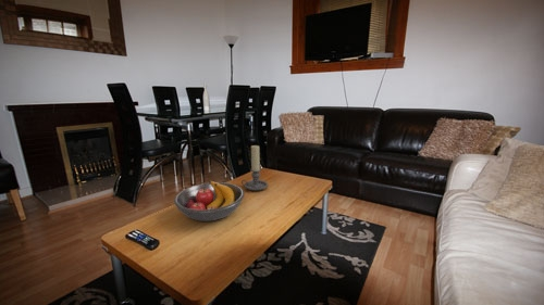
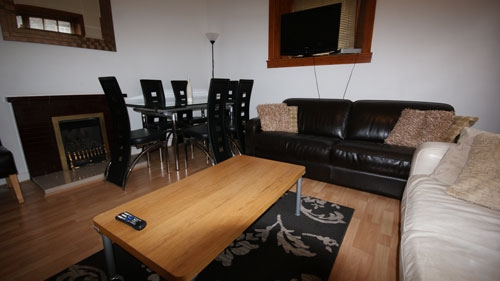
- fruit bowl (210, 201)
- candle holder (254, 166)
